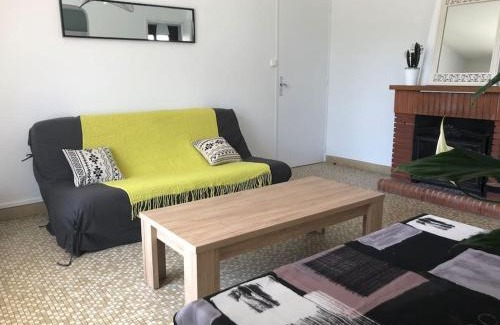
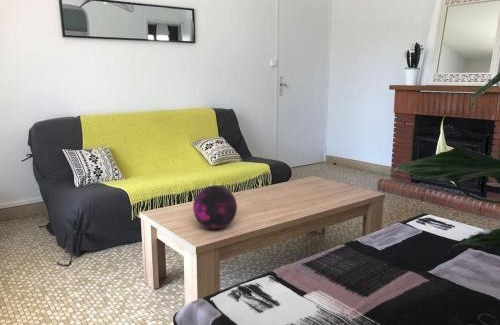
+ decorative orb (215, 207)
